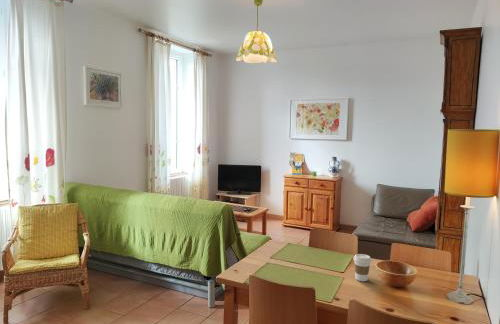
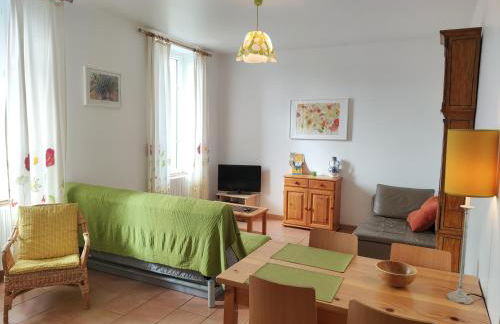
- coffee cup (362, 267)
